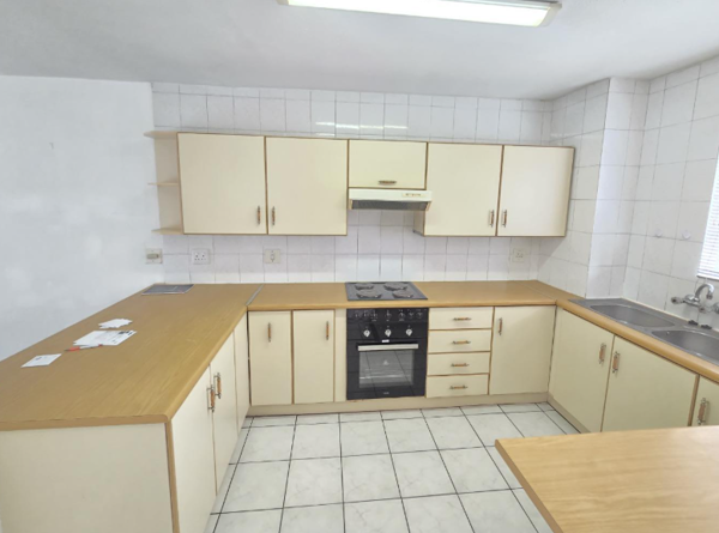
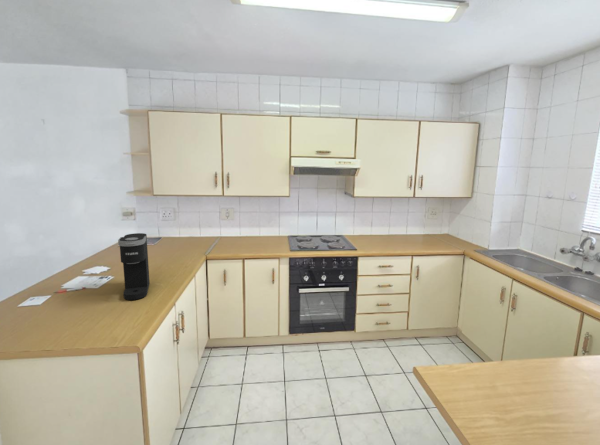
+ coffee maker (135, 263)
